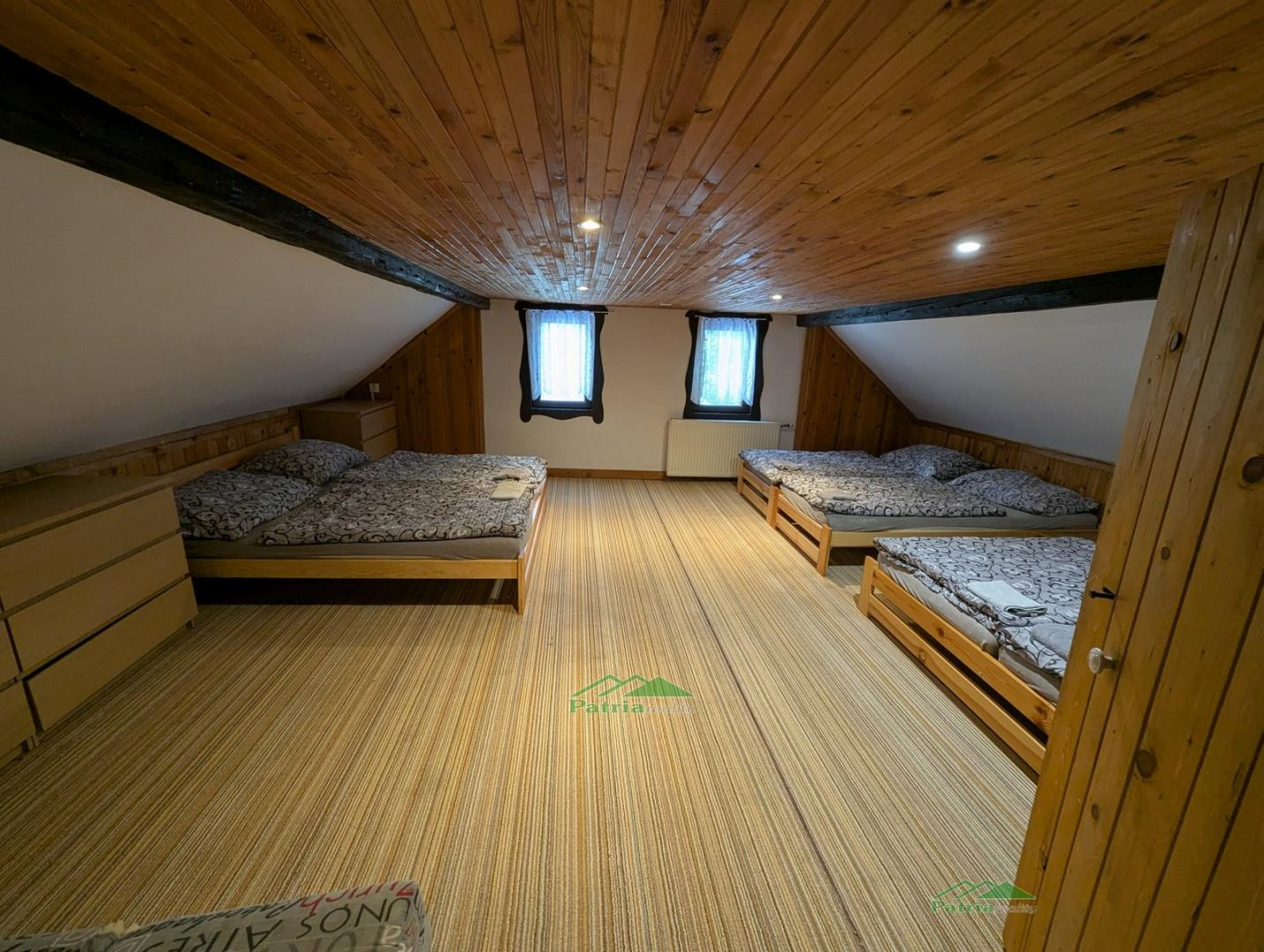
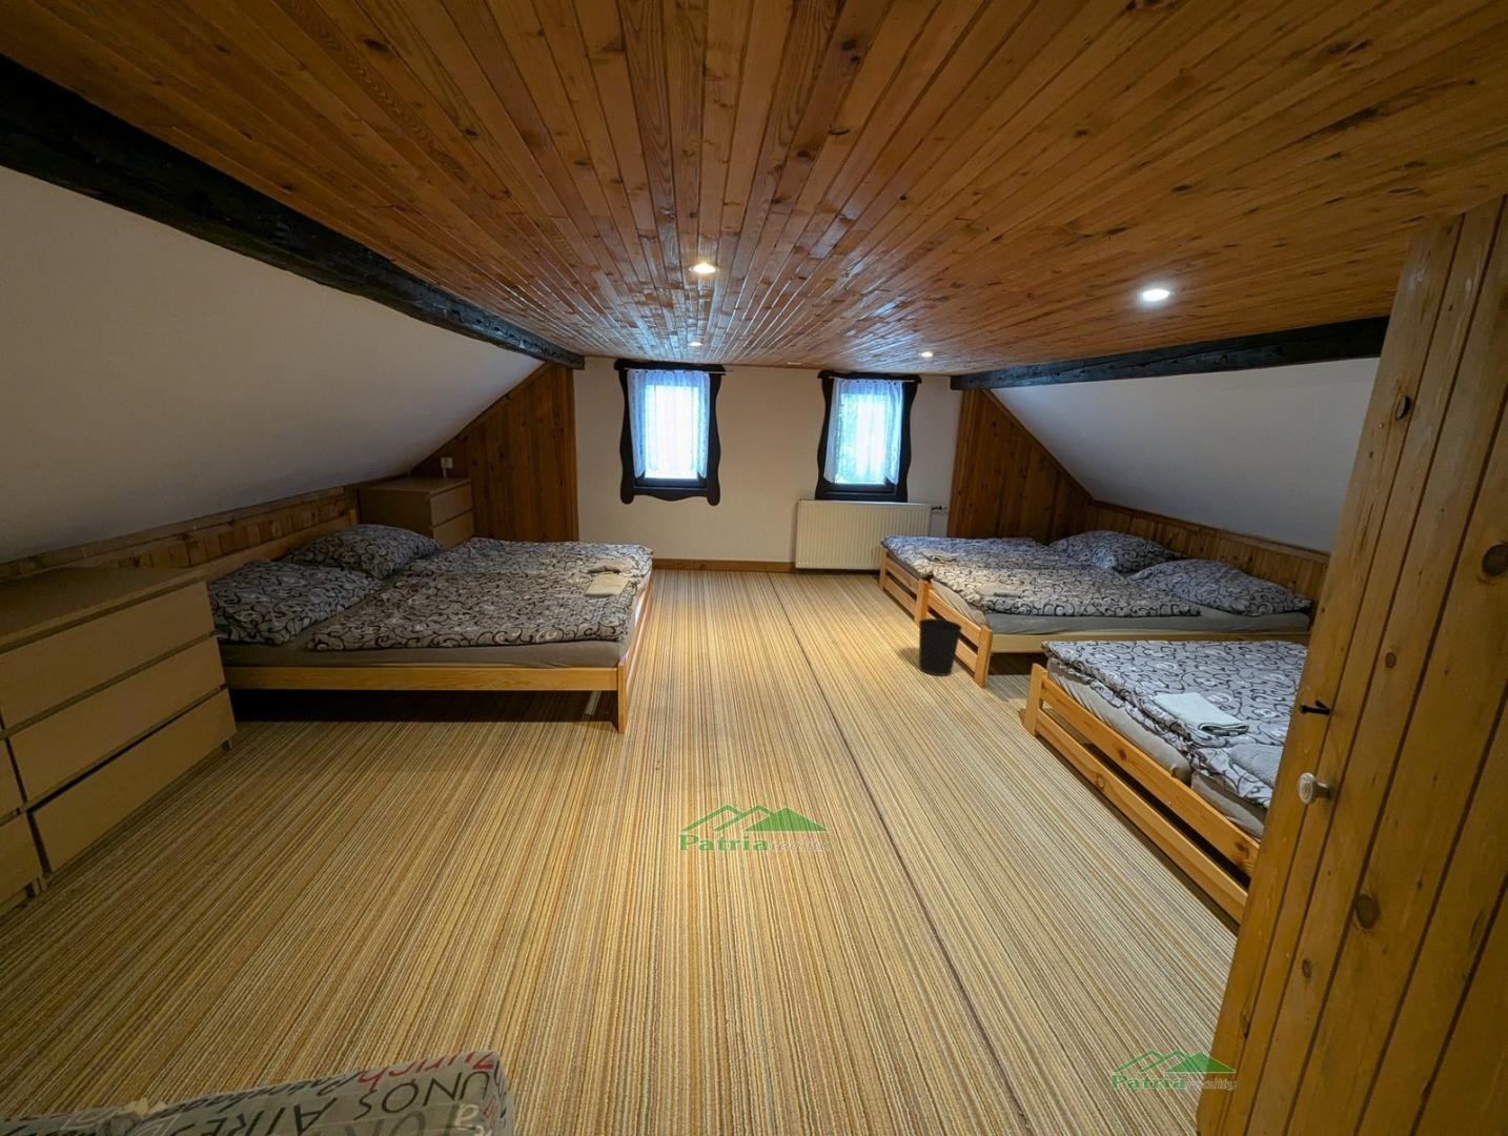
+ wastebasket (937, 647)
